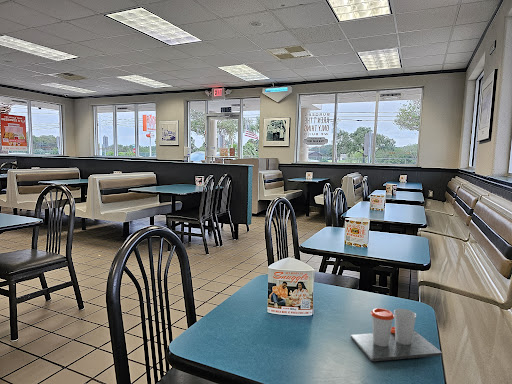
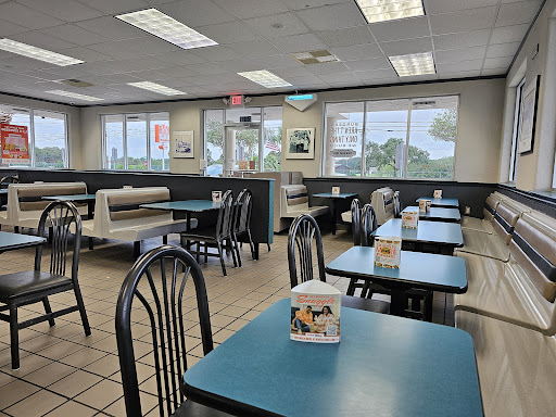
- cup (392, 327)
